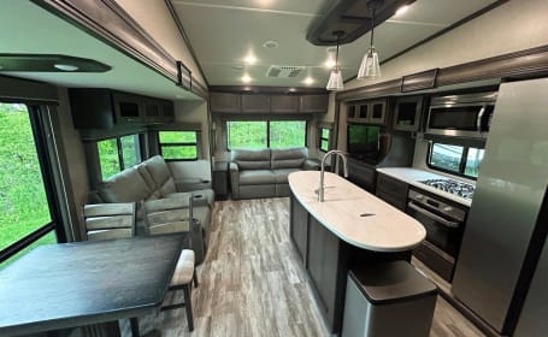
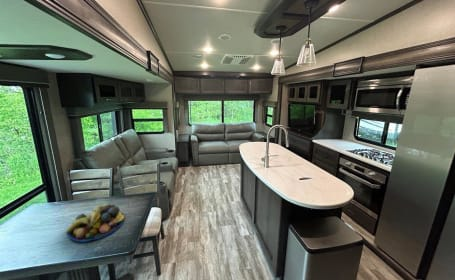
+ fruit bowl (97, 218)
